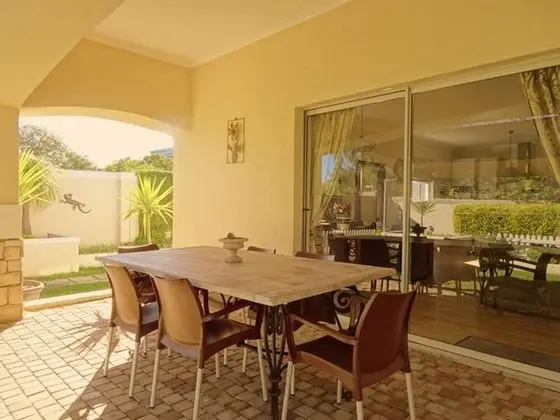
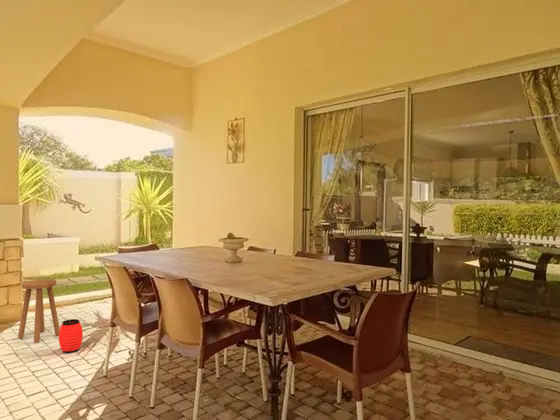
+ stool (39, 309)
+ lantern (69, 334)
